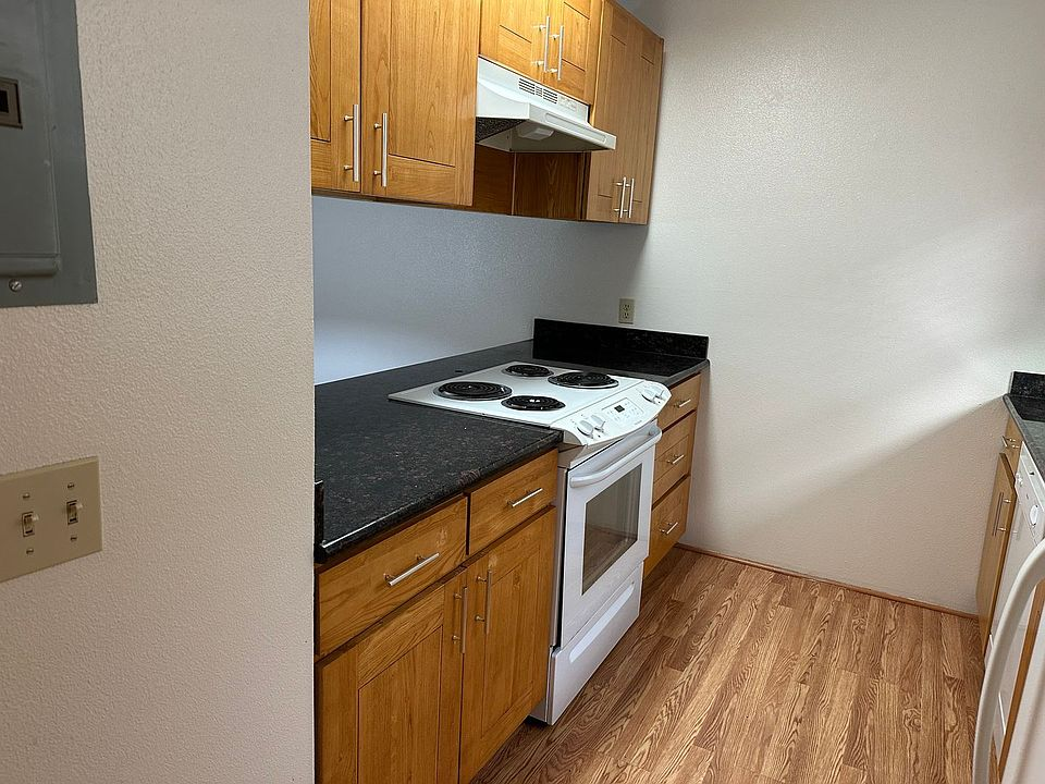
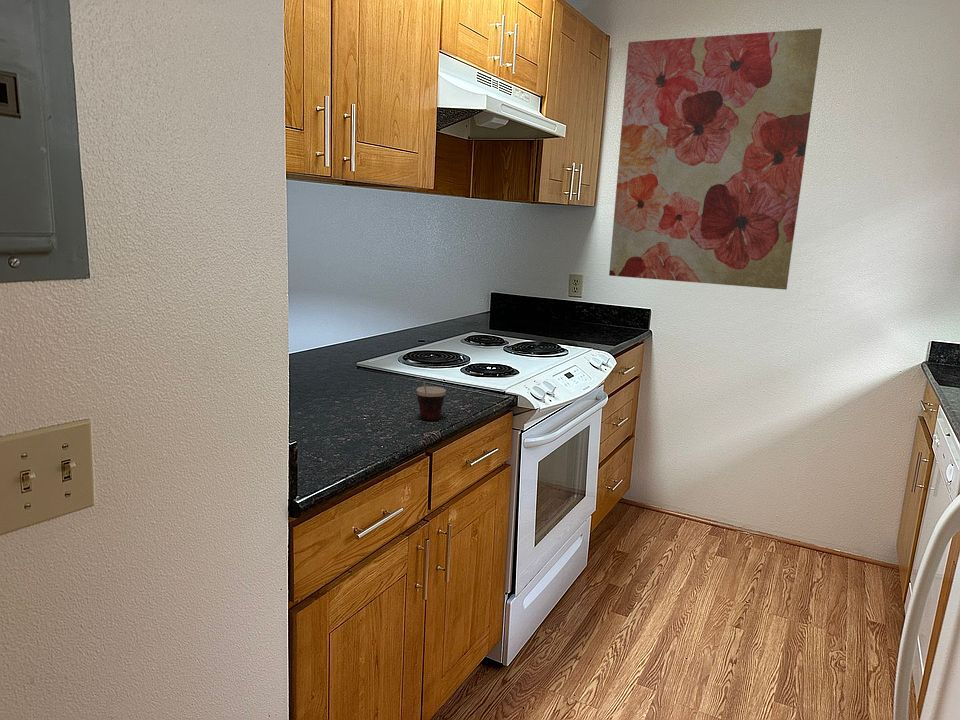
+ cup (426, 396)
+ wall art (706, 163)
